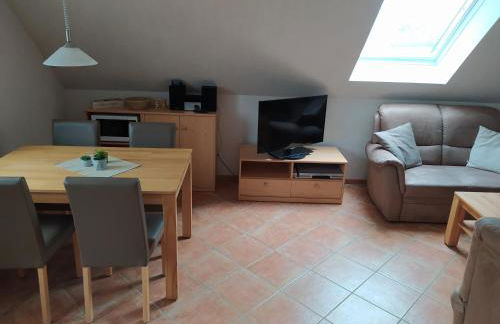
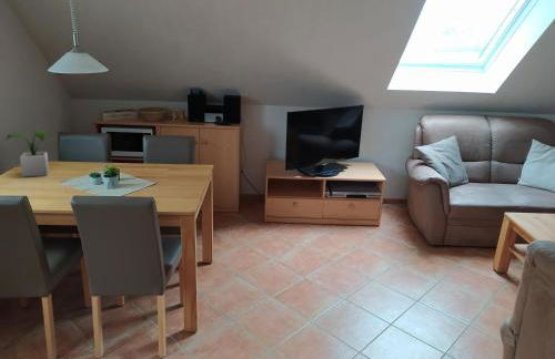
+ potted plant (32, 152)
